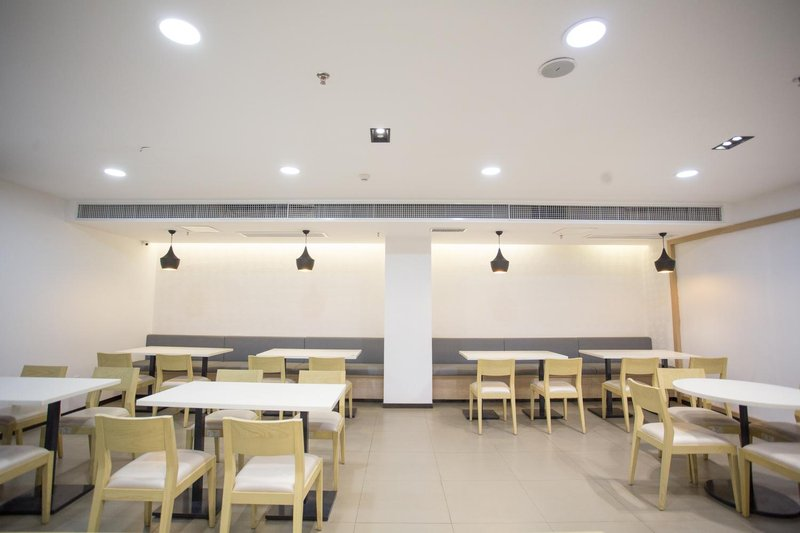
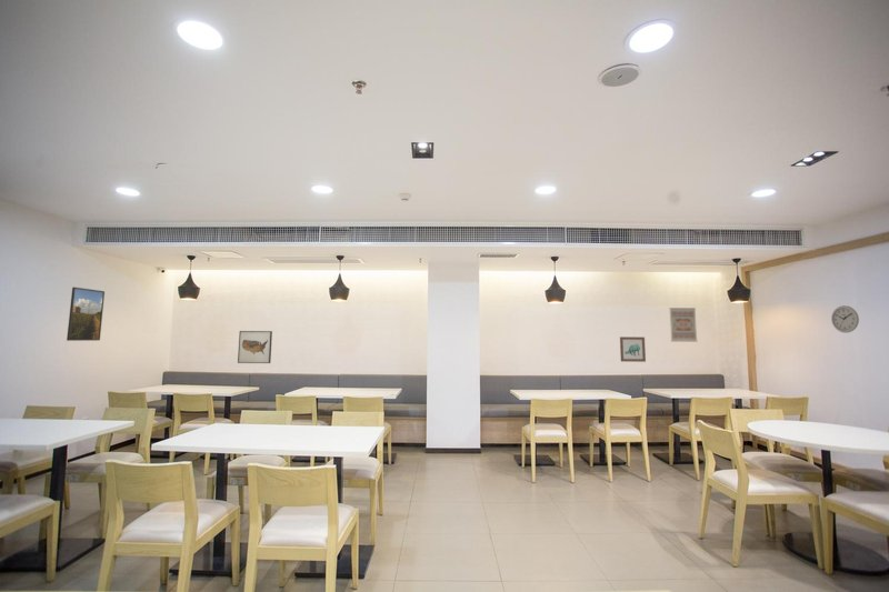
+ wall art (682, 324)
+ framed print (86, 314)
+ wall art (632, 349)
+ wall clock (843, 319)
+ wall art (254, 347)
